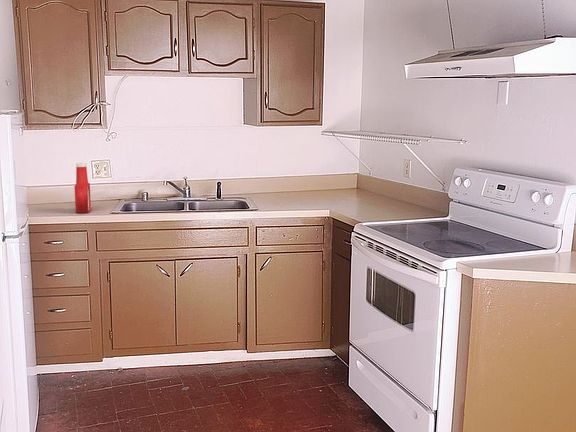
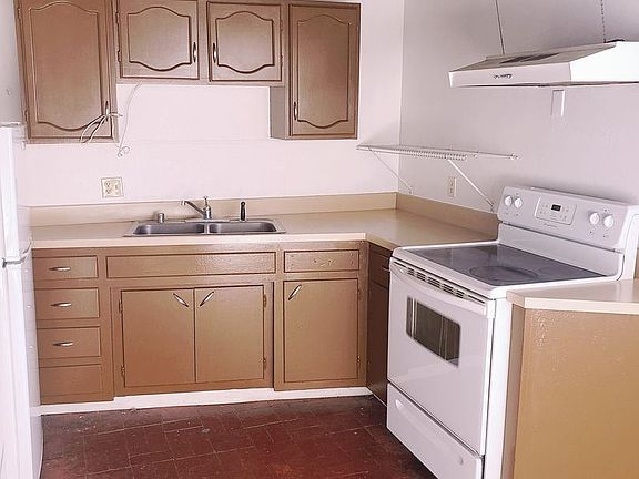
- soap bottle (82, 187)
